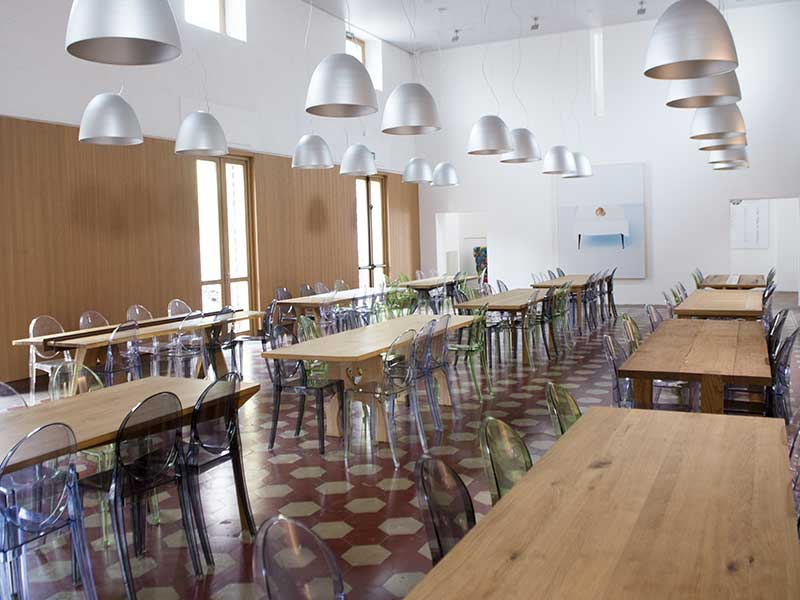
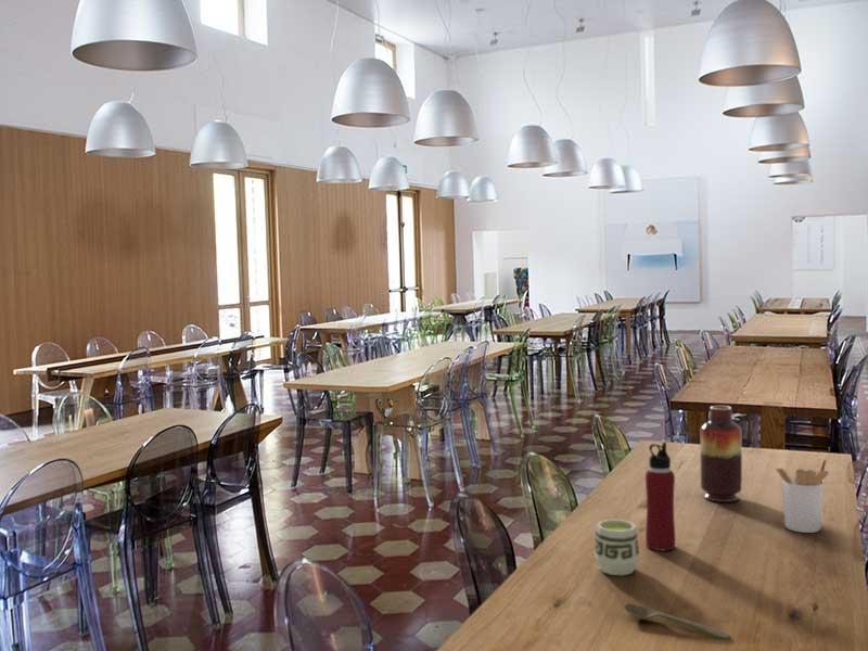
+ vase (720, 452)
+ spoon (676, 621)
+ water bottle (660, 494)
+ cup (616, 547)
+ utensil holder (805, 495)
